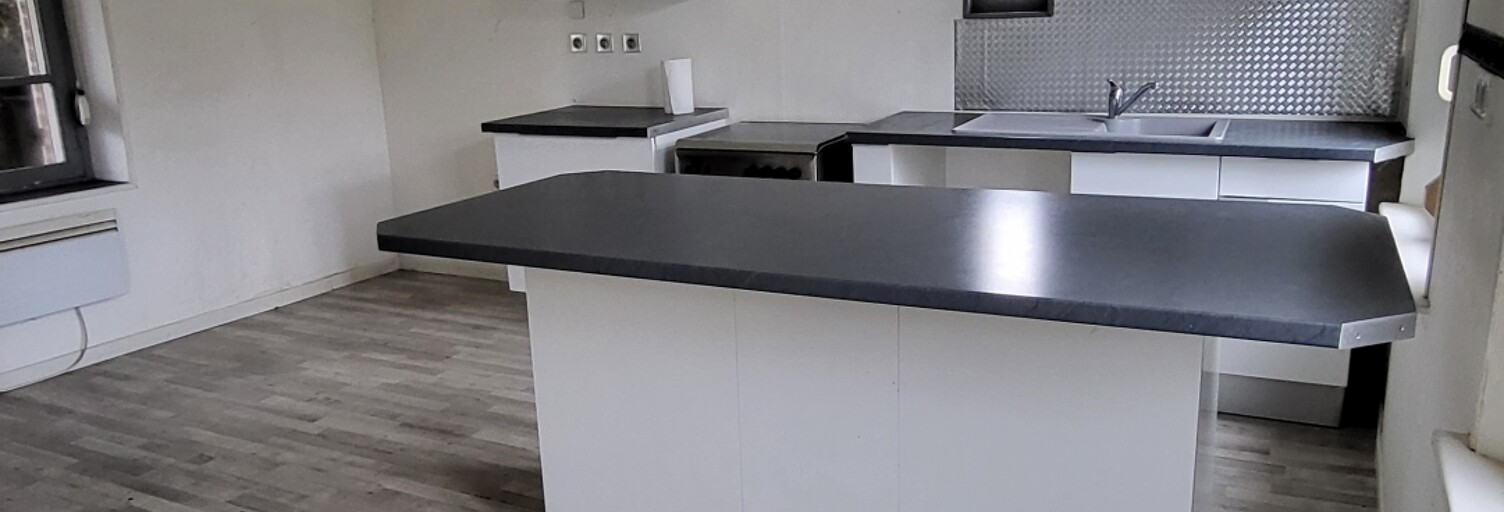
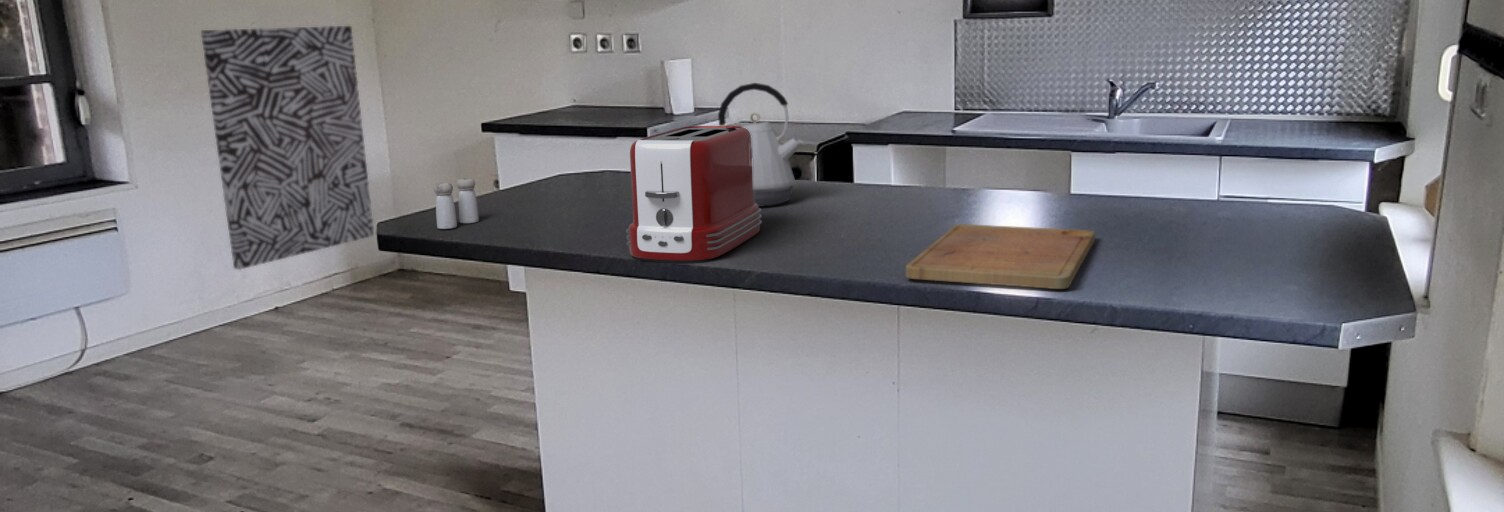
+ wall art (295, 142)
+ cutting board (1005, 252)
+ toaster (695, 187)
+ kettle (758, 143)
+ salt and pepper shaker (458, 201)
